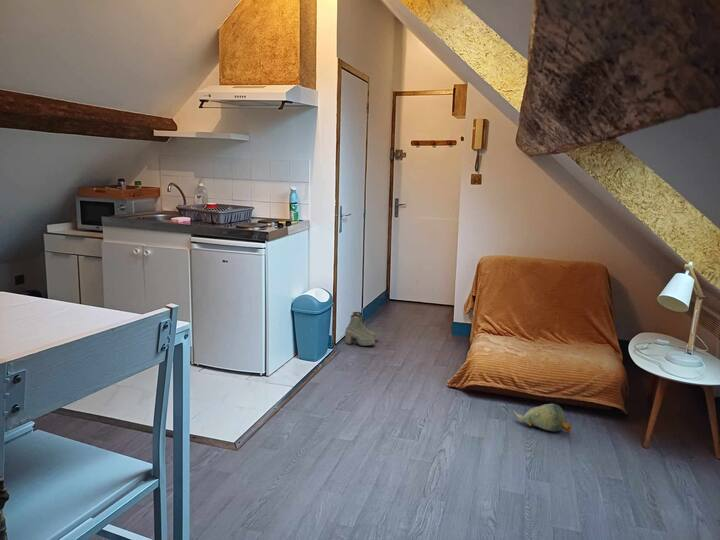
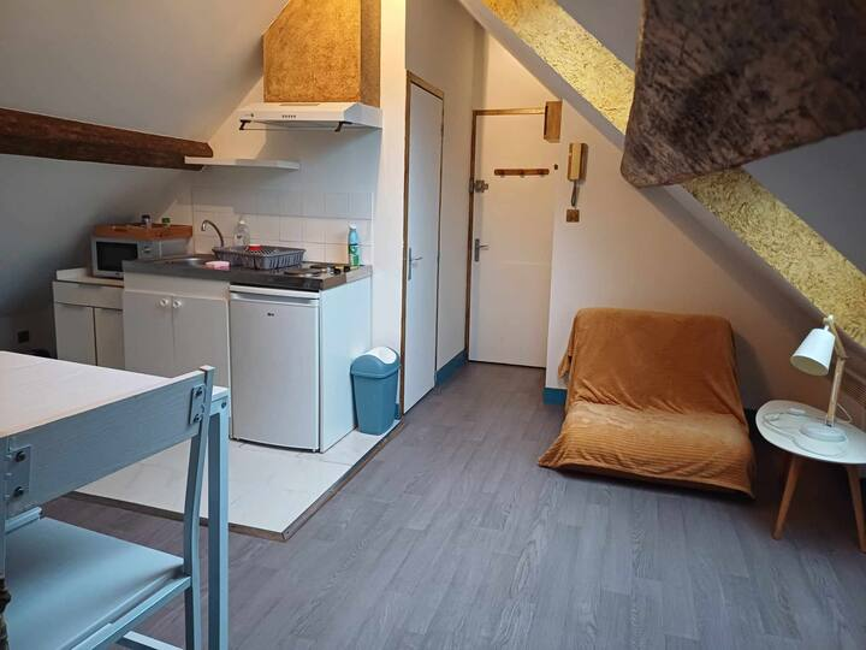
- boots (361, 328)
- plush toy (541, 416)
